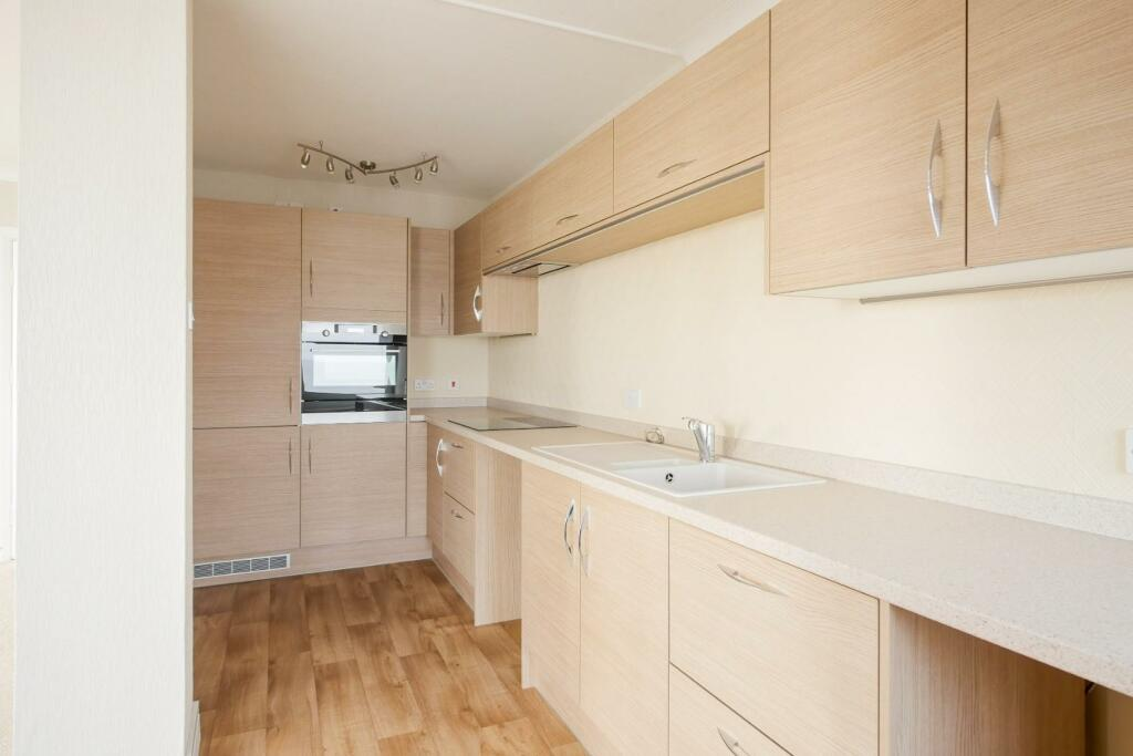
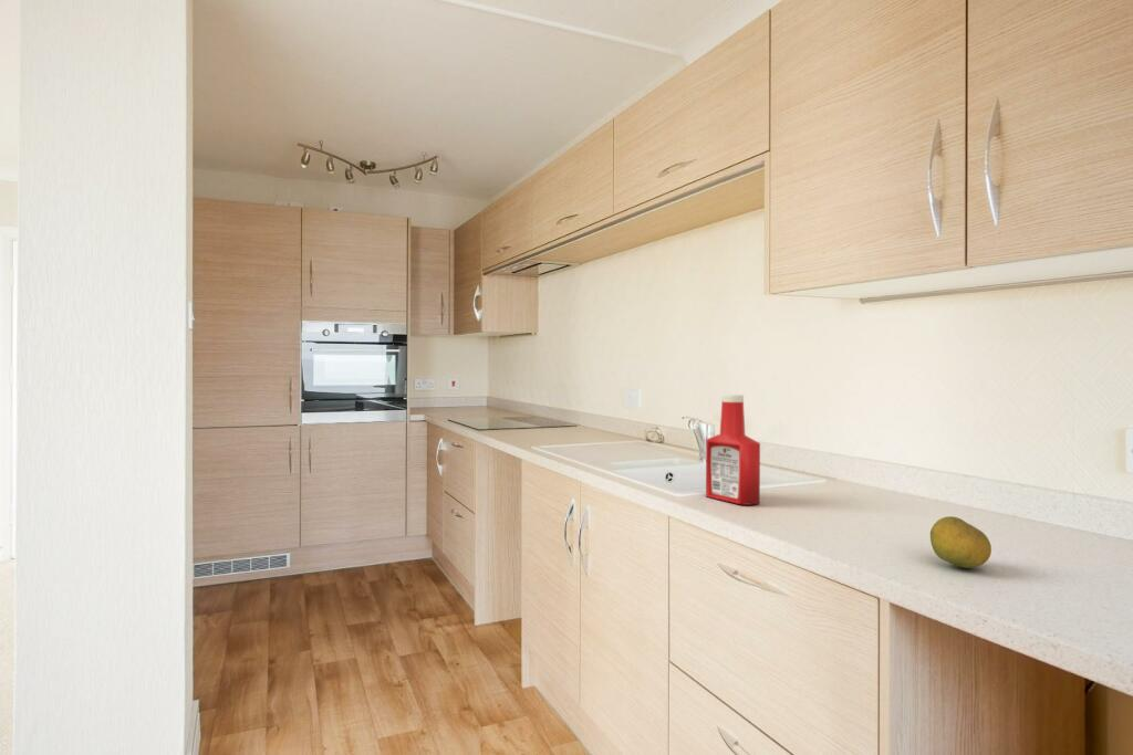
+ fruit (959, 542)
+ soap bottle (731, 447)
